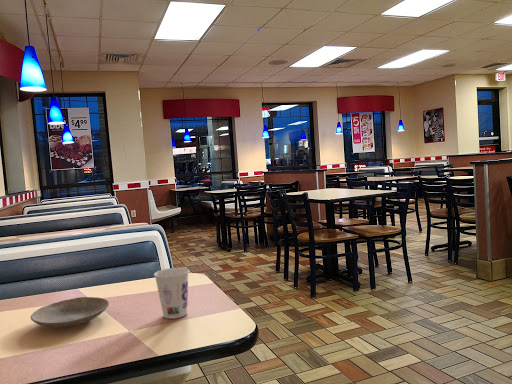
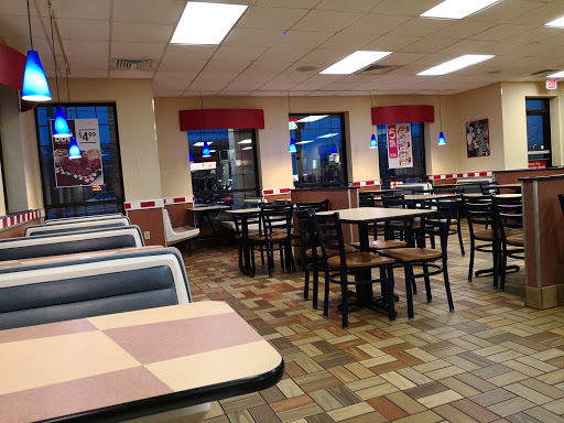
- plate (71, 314)
- cup (173, 293)
